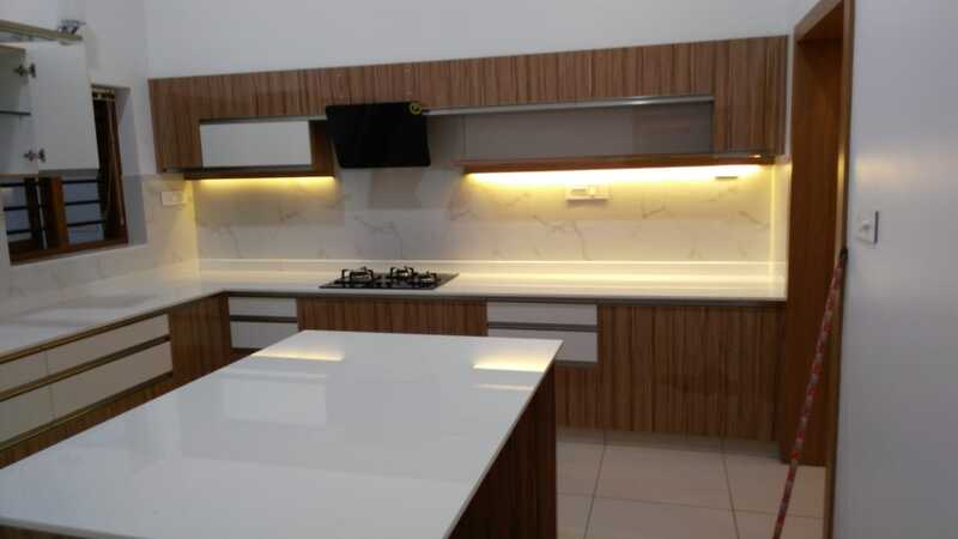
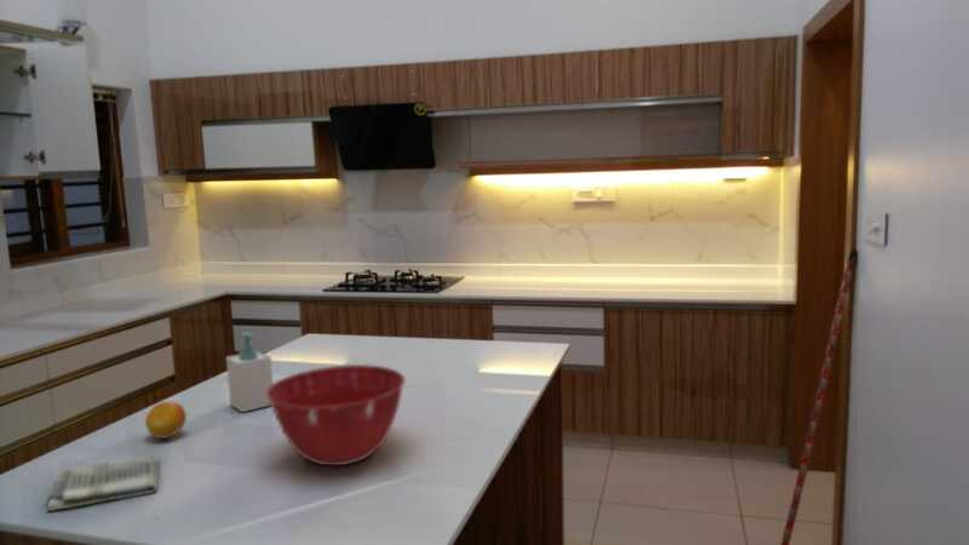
+ soap bottle (250, 368)
+ fruit (165, 419)
+ mixing bowl (338, 418)
+ dish towel (105, 478)
